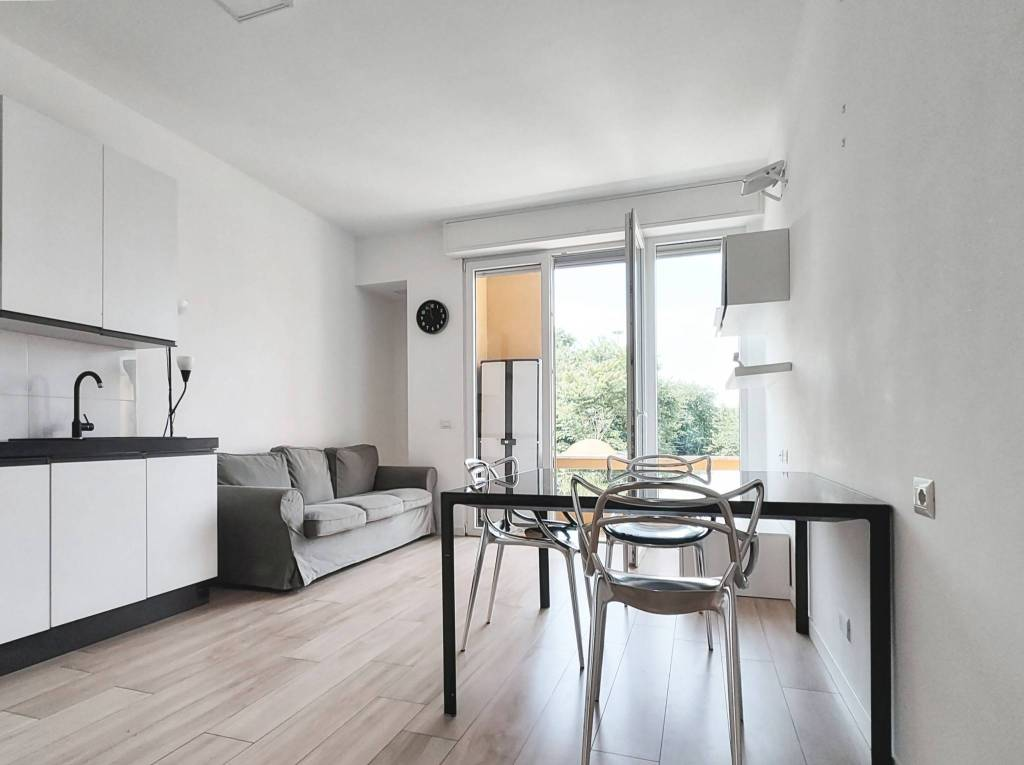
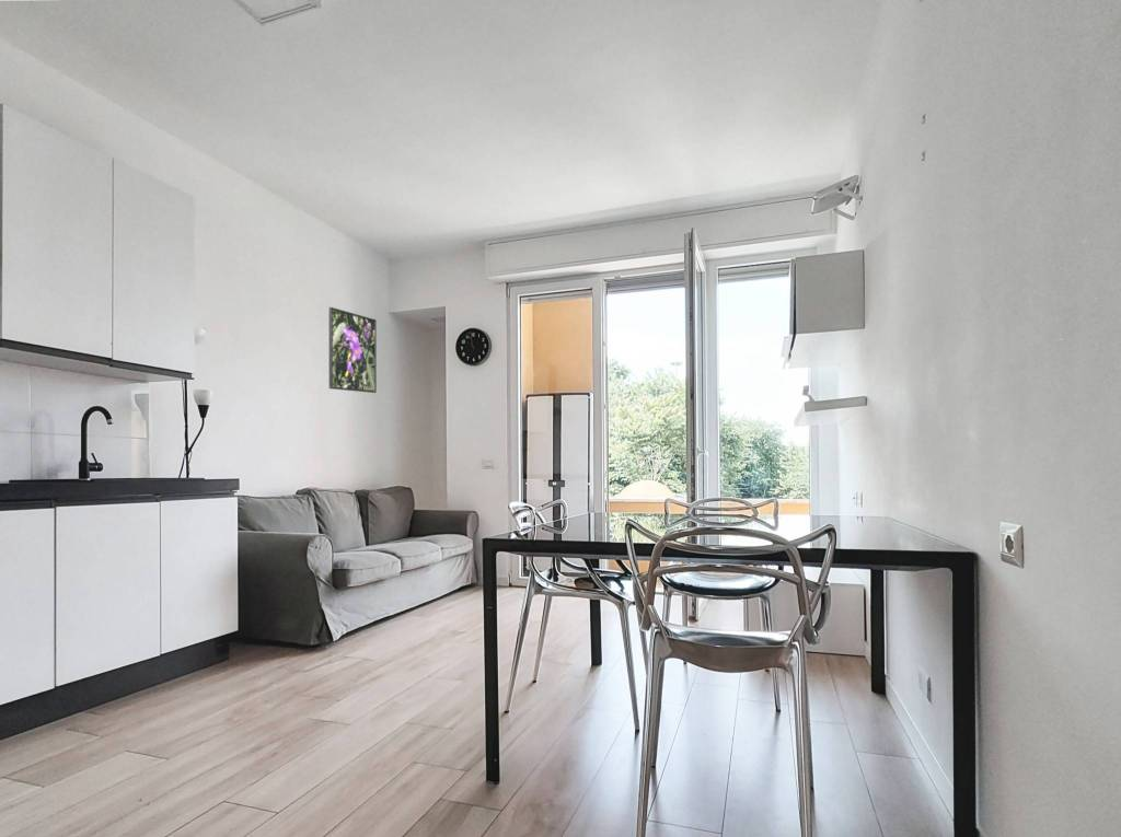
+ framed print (354, 351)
